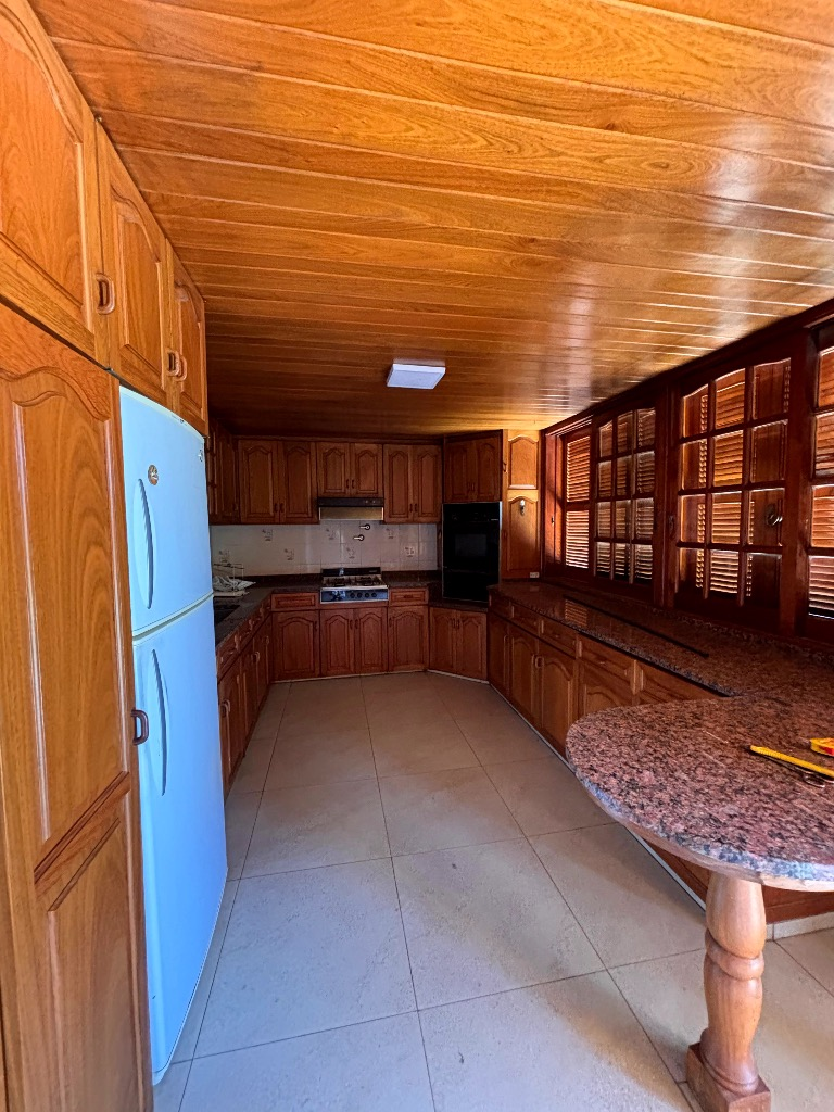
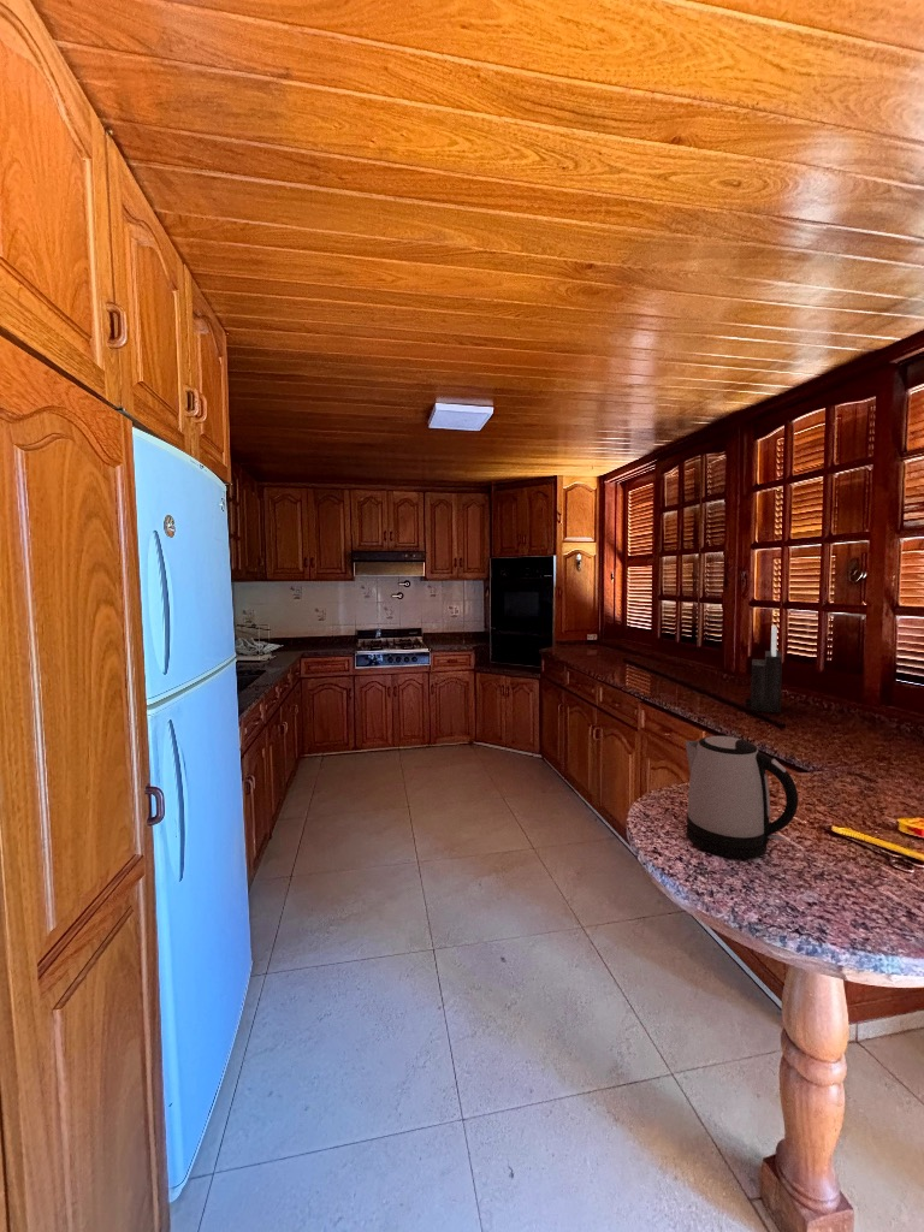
+ knife block (763, 667)
+ kettle (738, 793)
